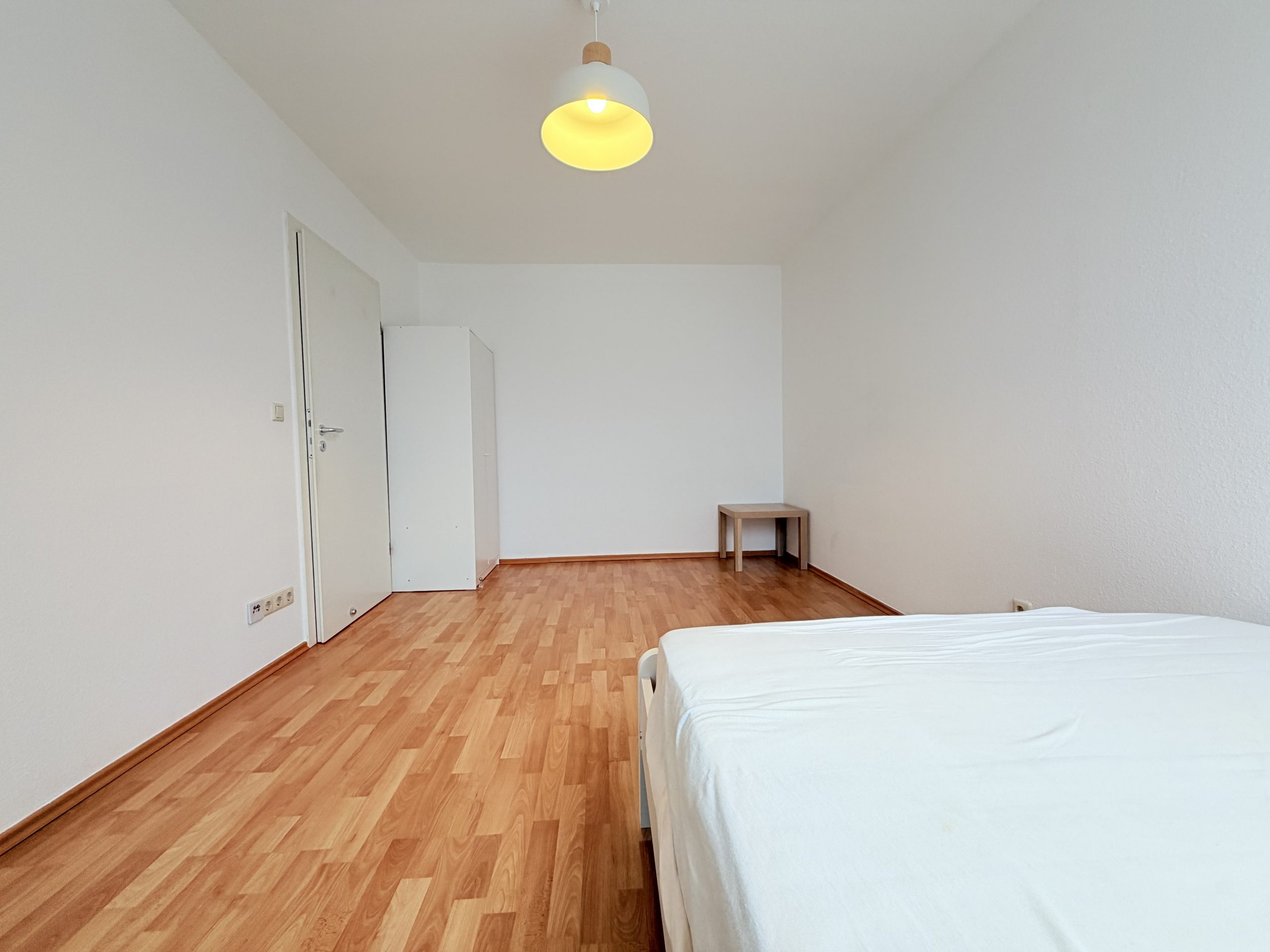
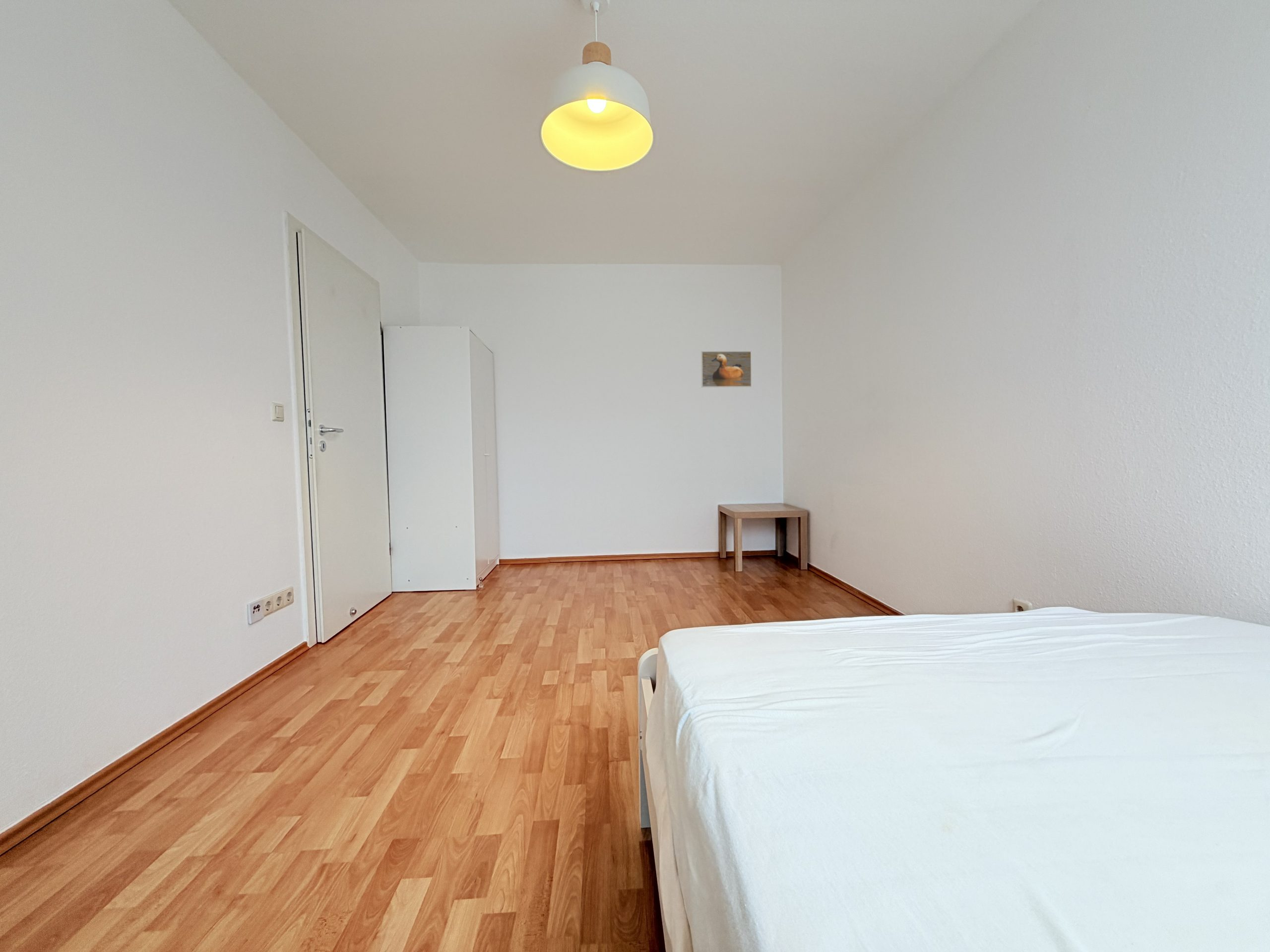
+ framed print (726, 369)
